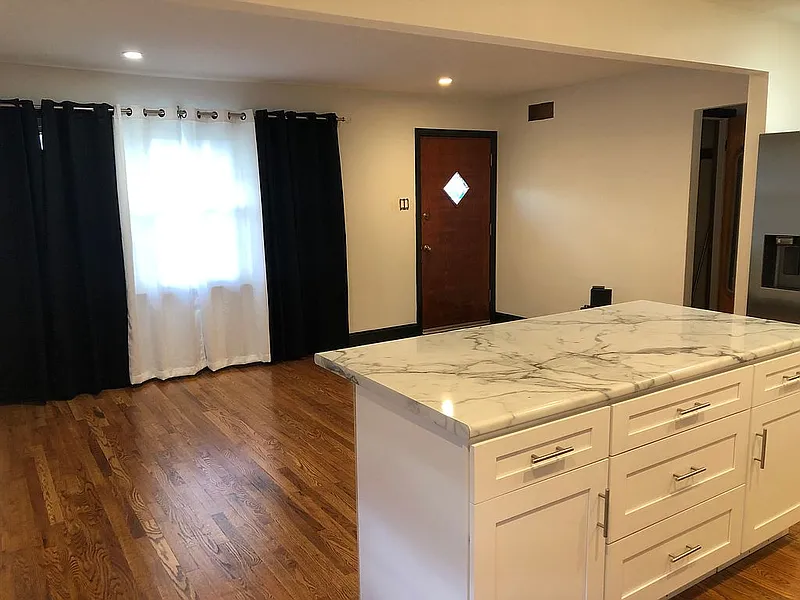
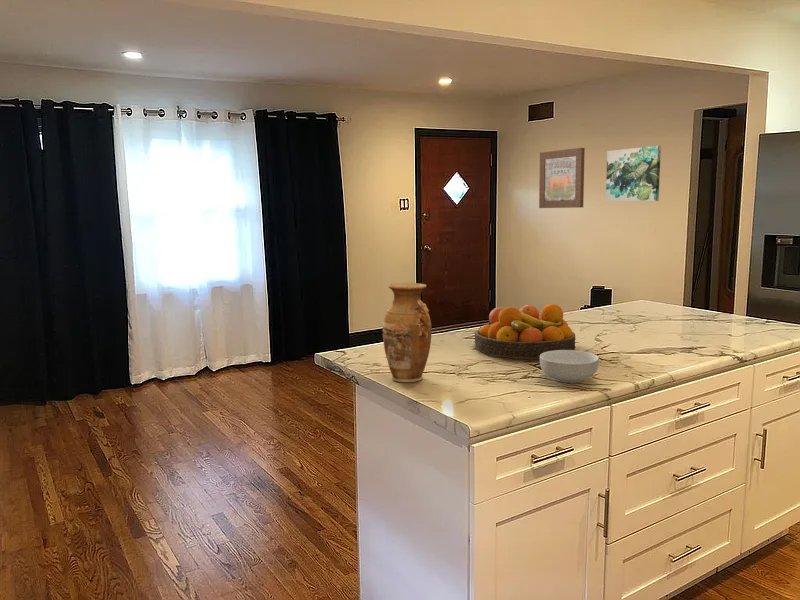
+ cereal bowl (568, 367)
+ fruit bowl (524, 326)
+ vase (406, 331)
+ wall art (632, 175)
+ wall art (560, 179)
